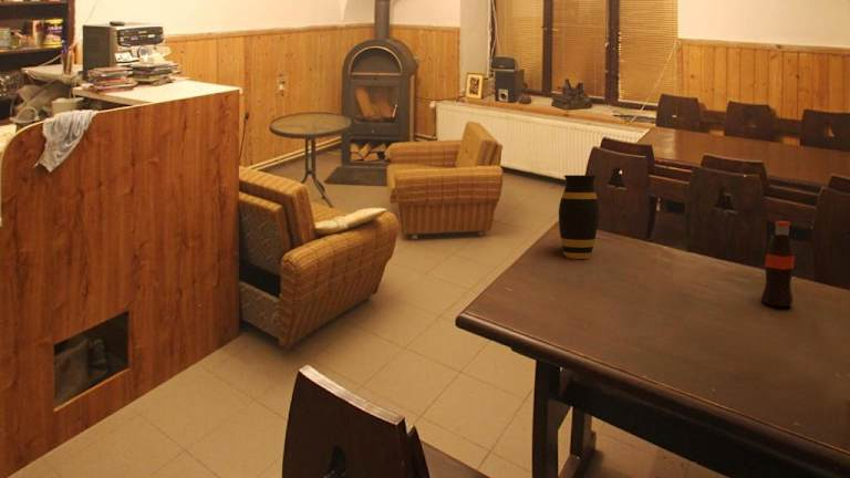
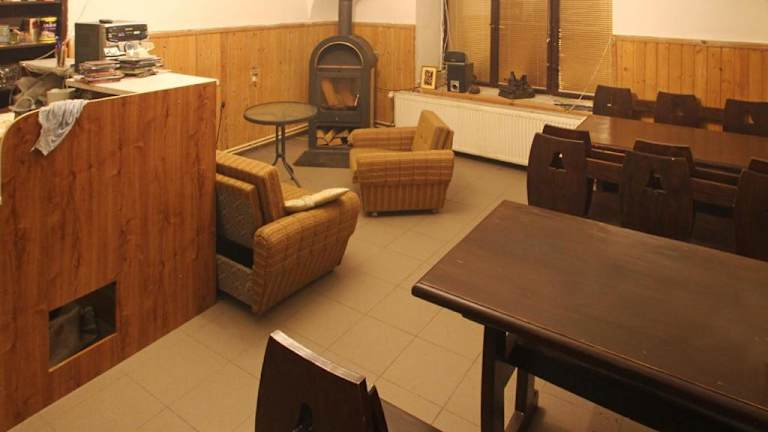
- bottle (779, 262)
- vase (578, 216)
